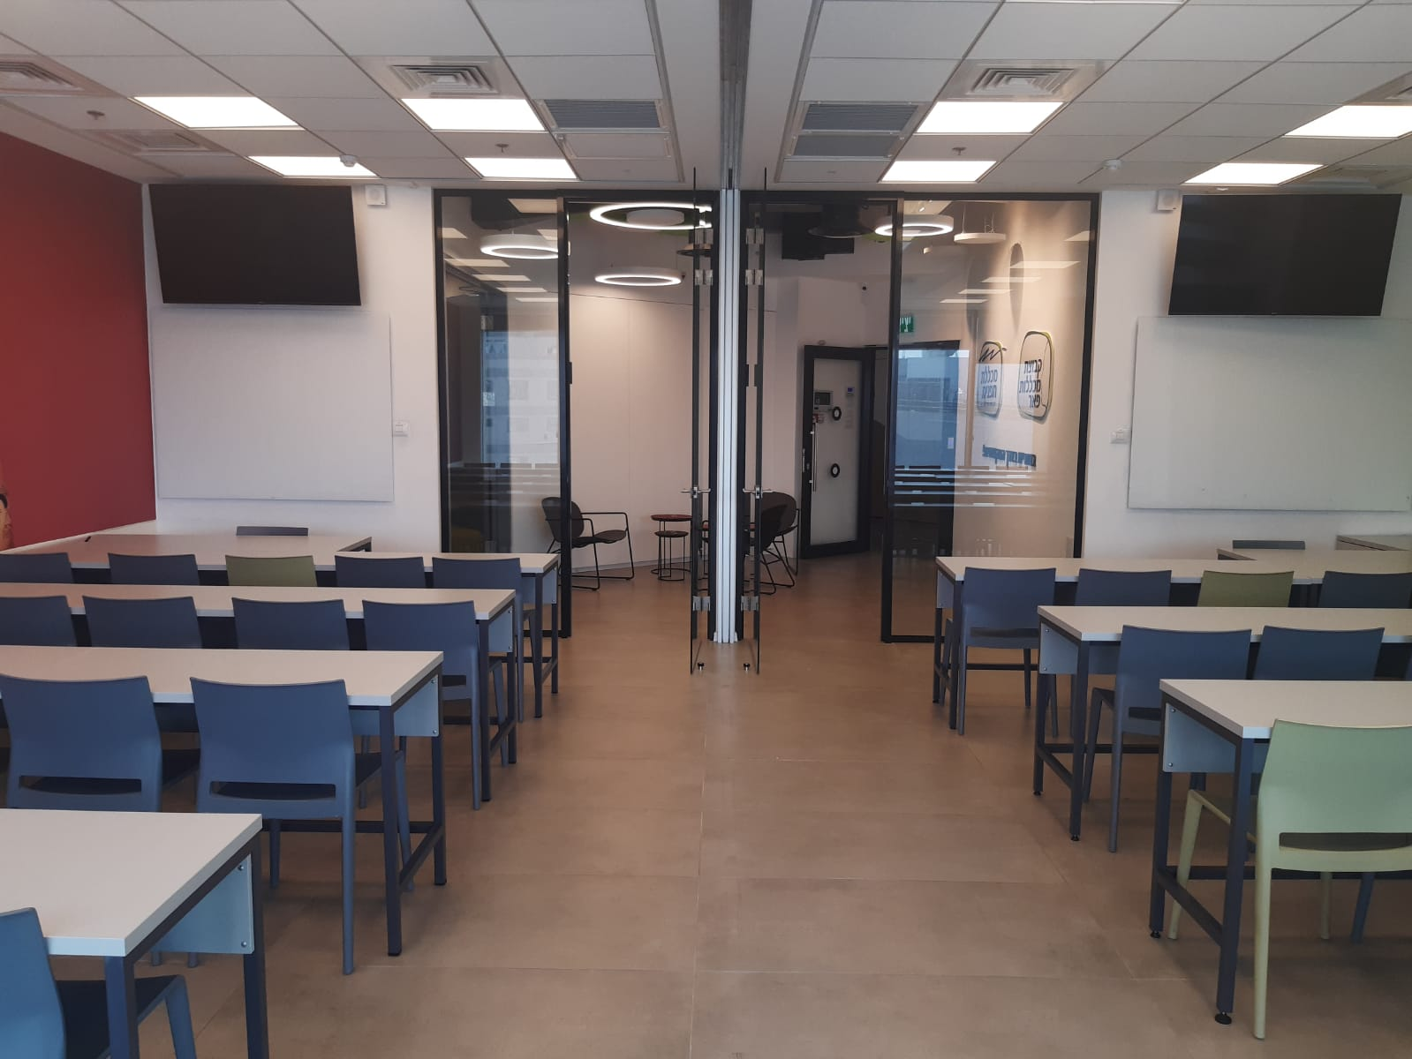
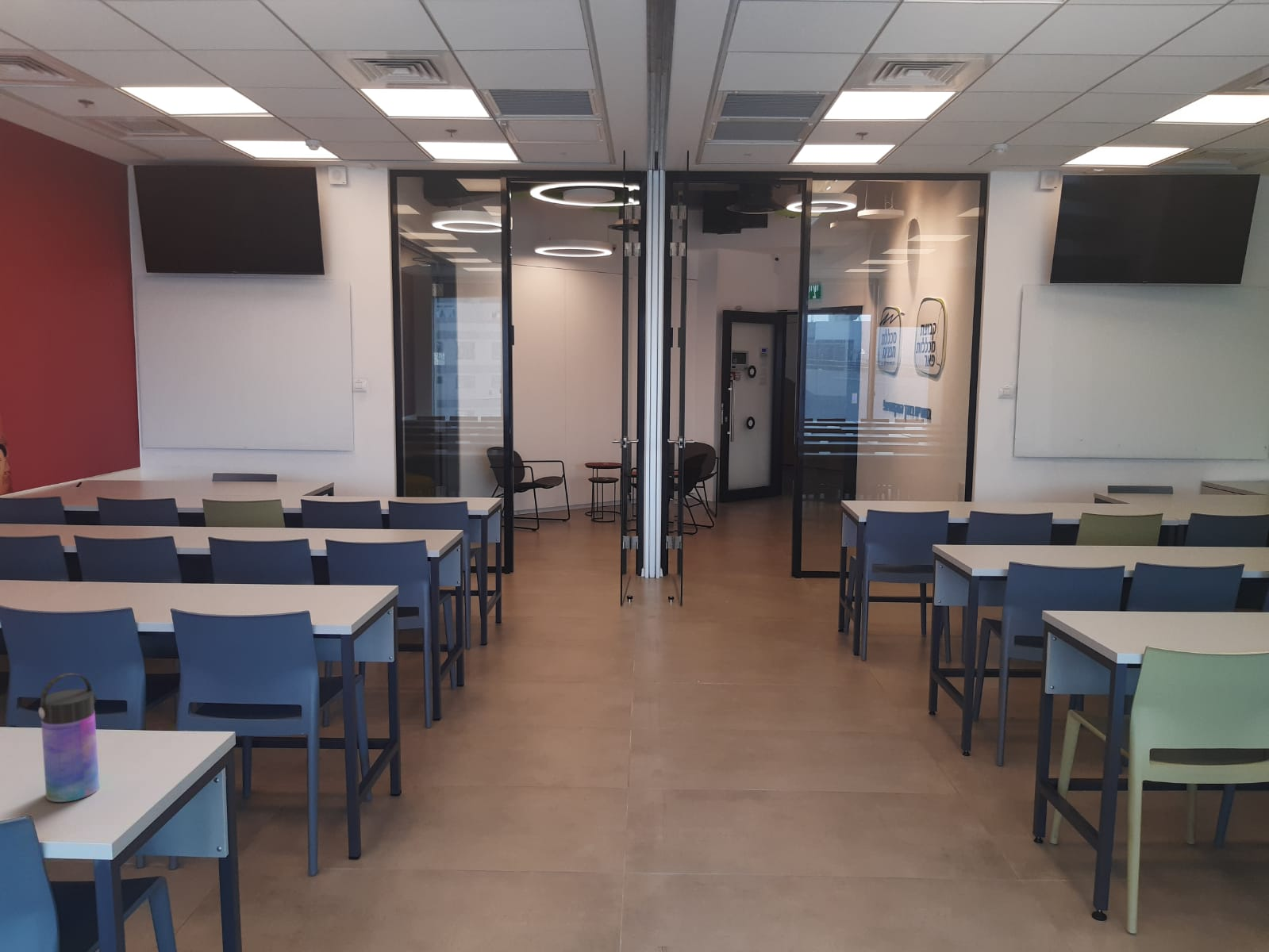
+ water bottle (69, 733)
